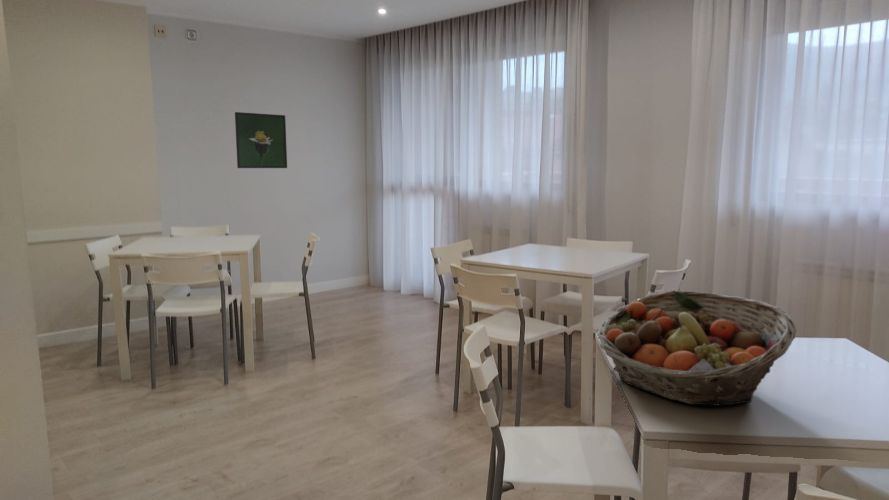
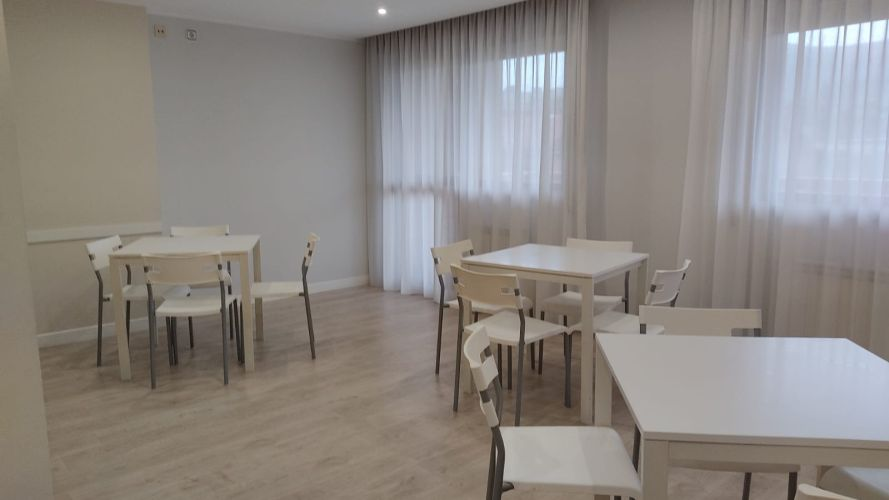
- fruit basket (689, 343)
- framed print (261, 141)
